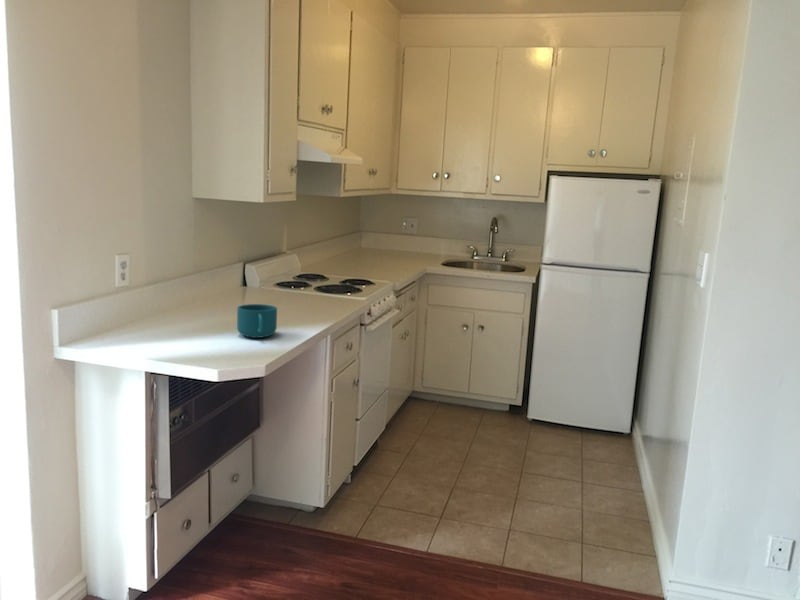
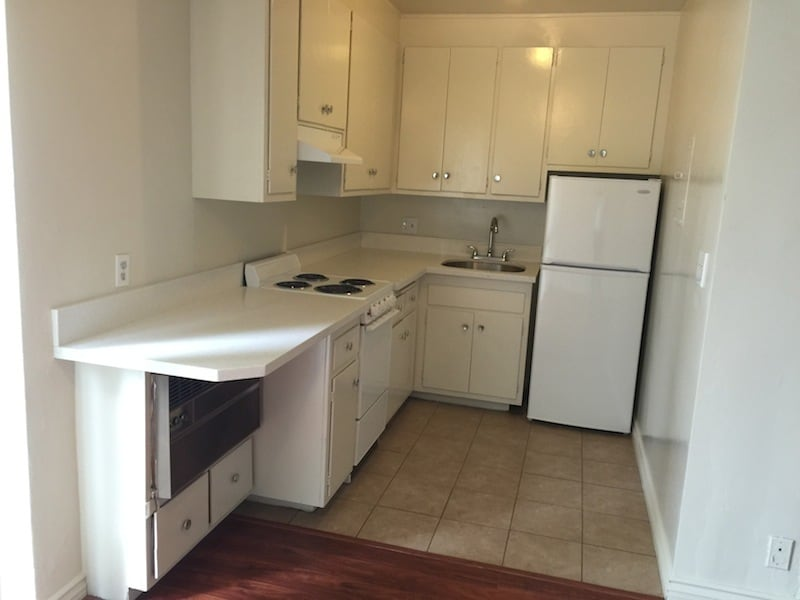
- cup (257, 322)
